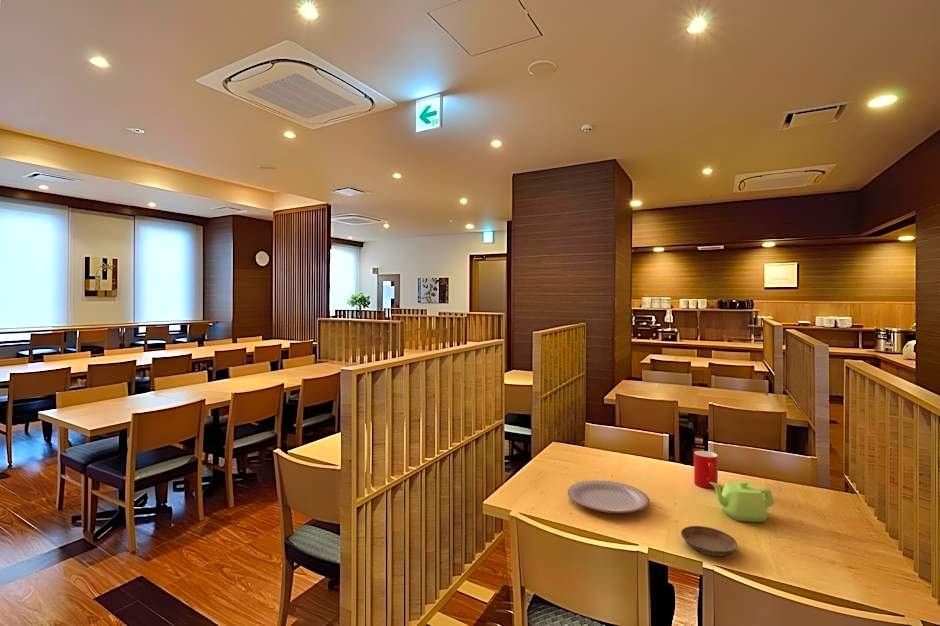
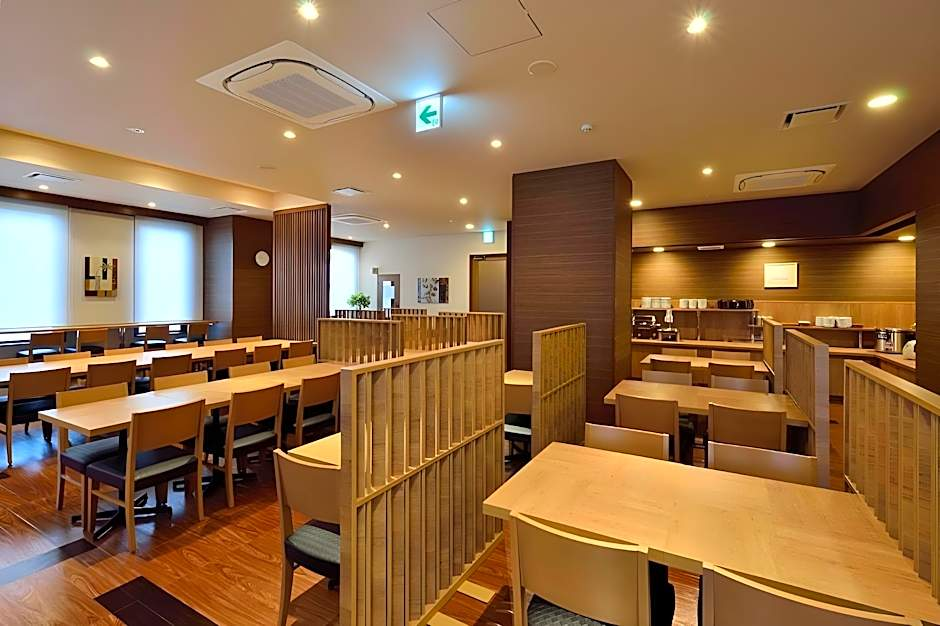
- teapot (740, 497)
- saucer (708, 542)
- cup (705, 470)
- plate (607, 497)
